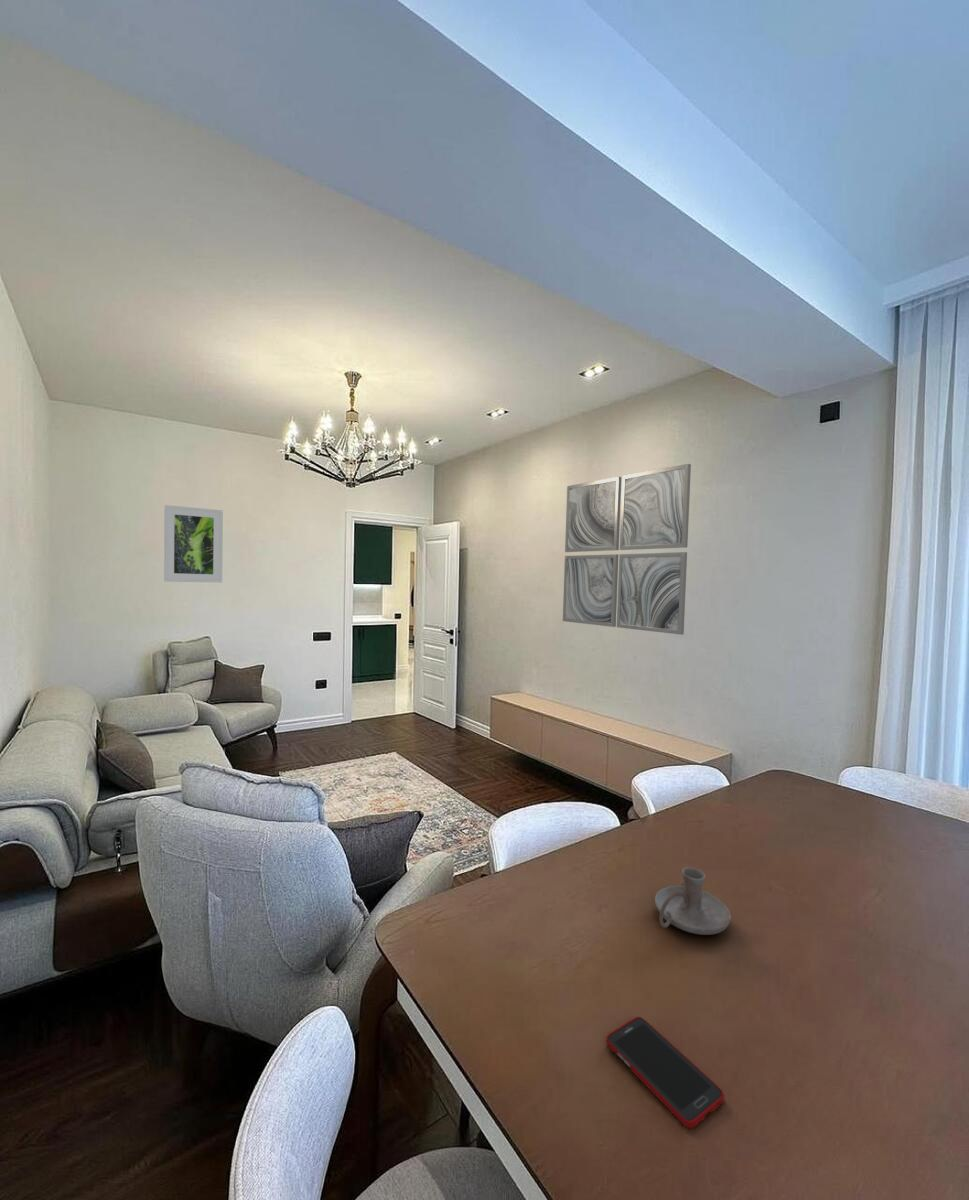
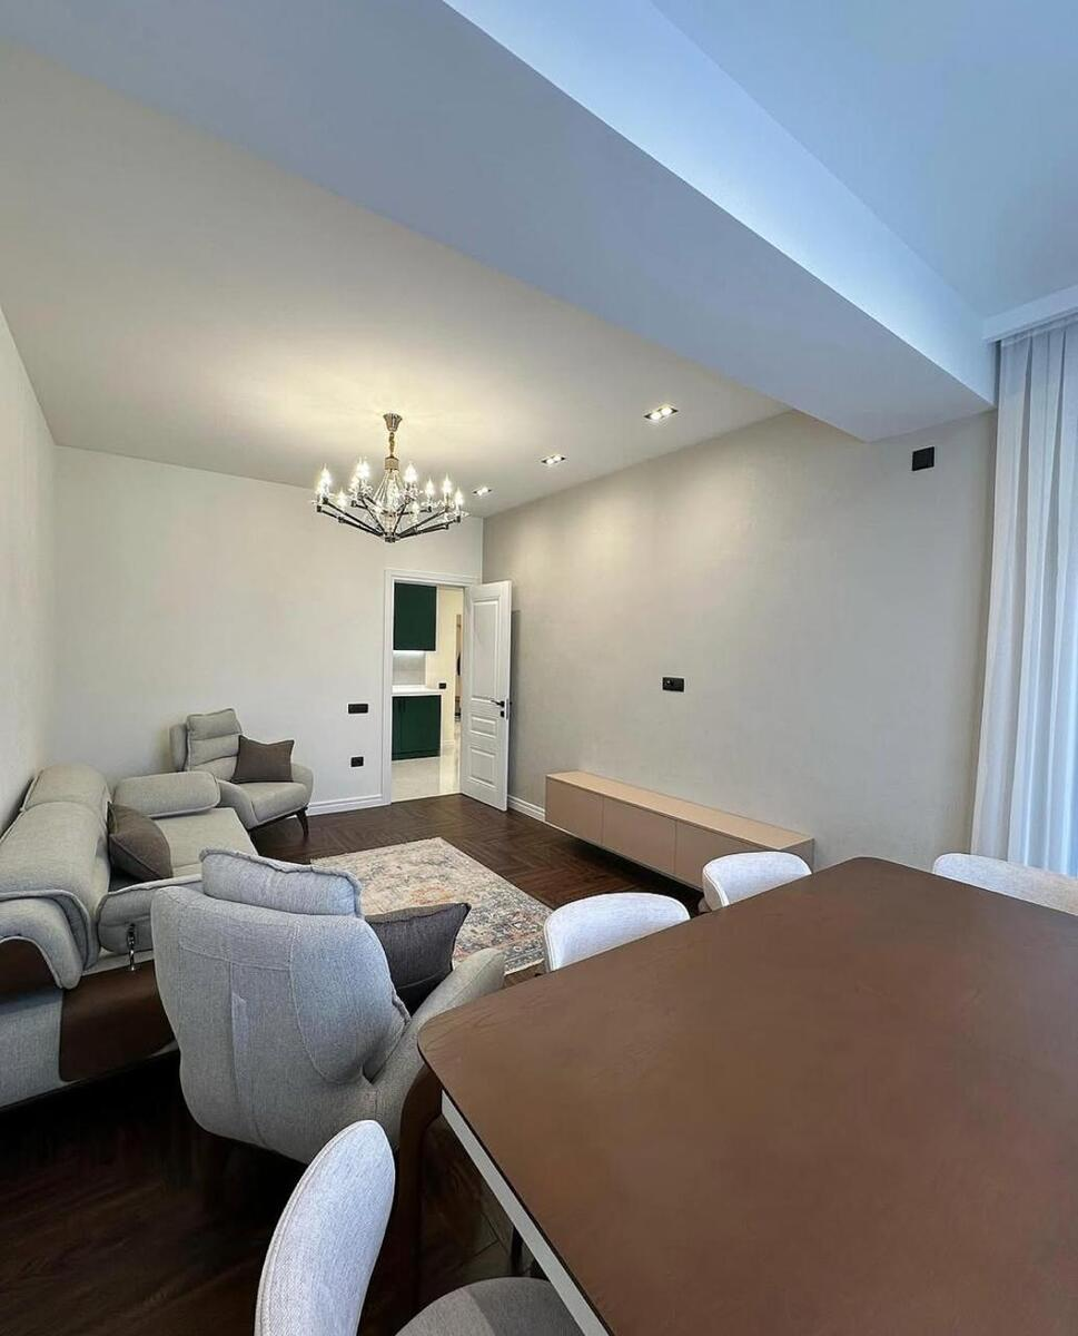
- cell phone (661, 1066)
- wall art (619, 554)
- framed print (194, 545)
- candle holder (687, 898)
